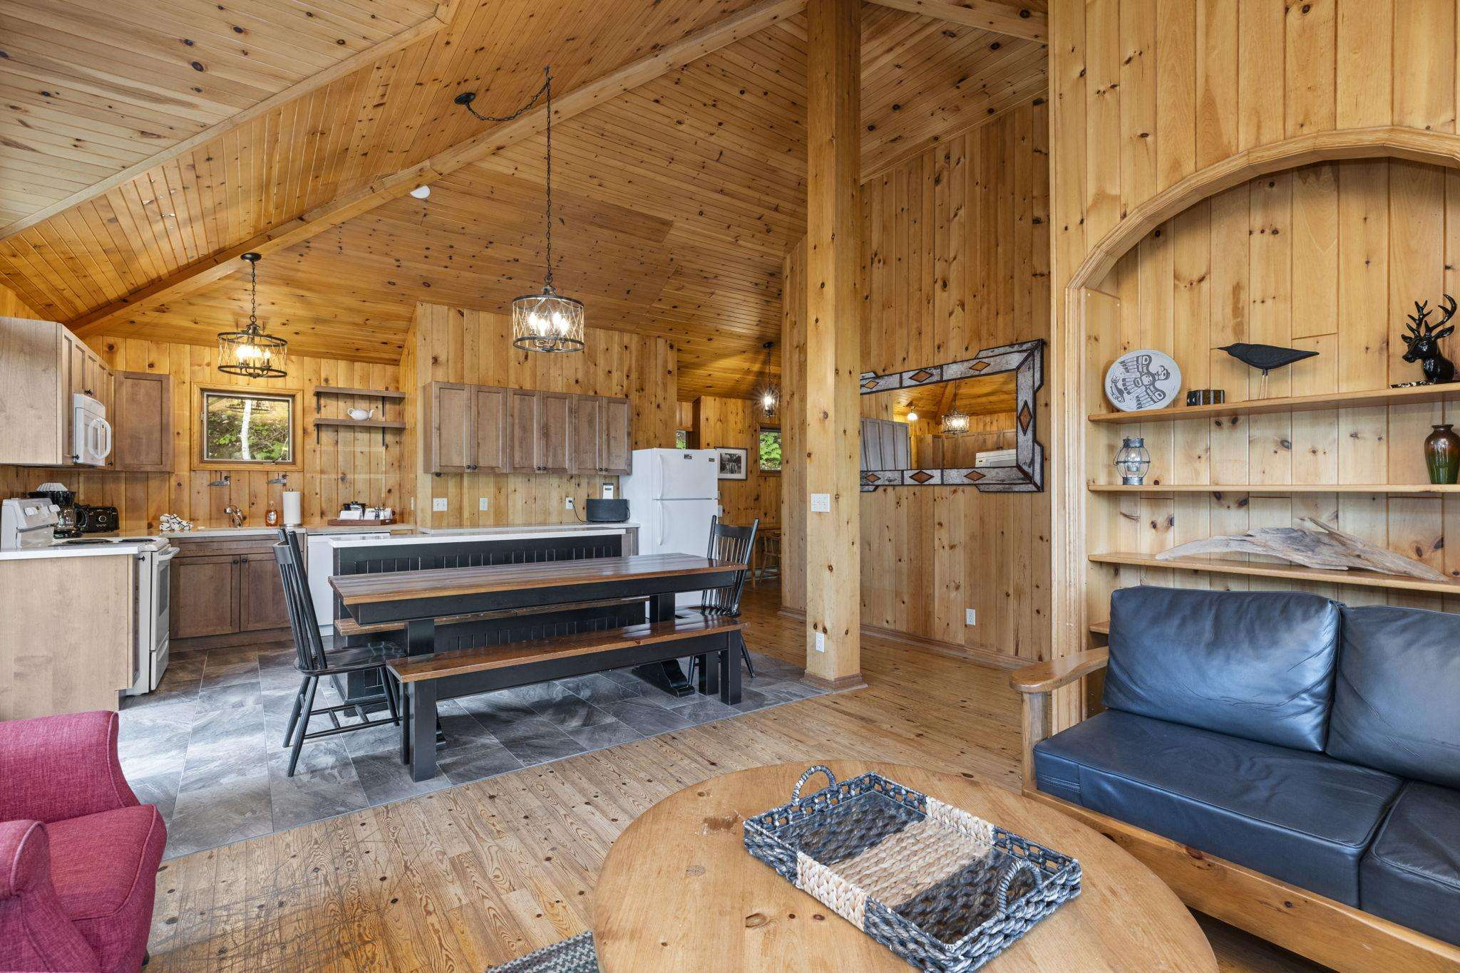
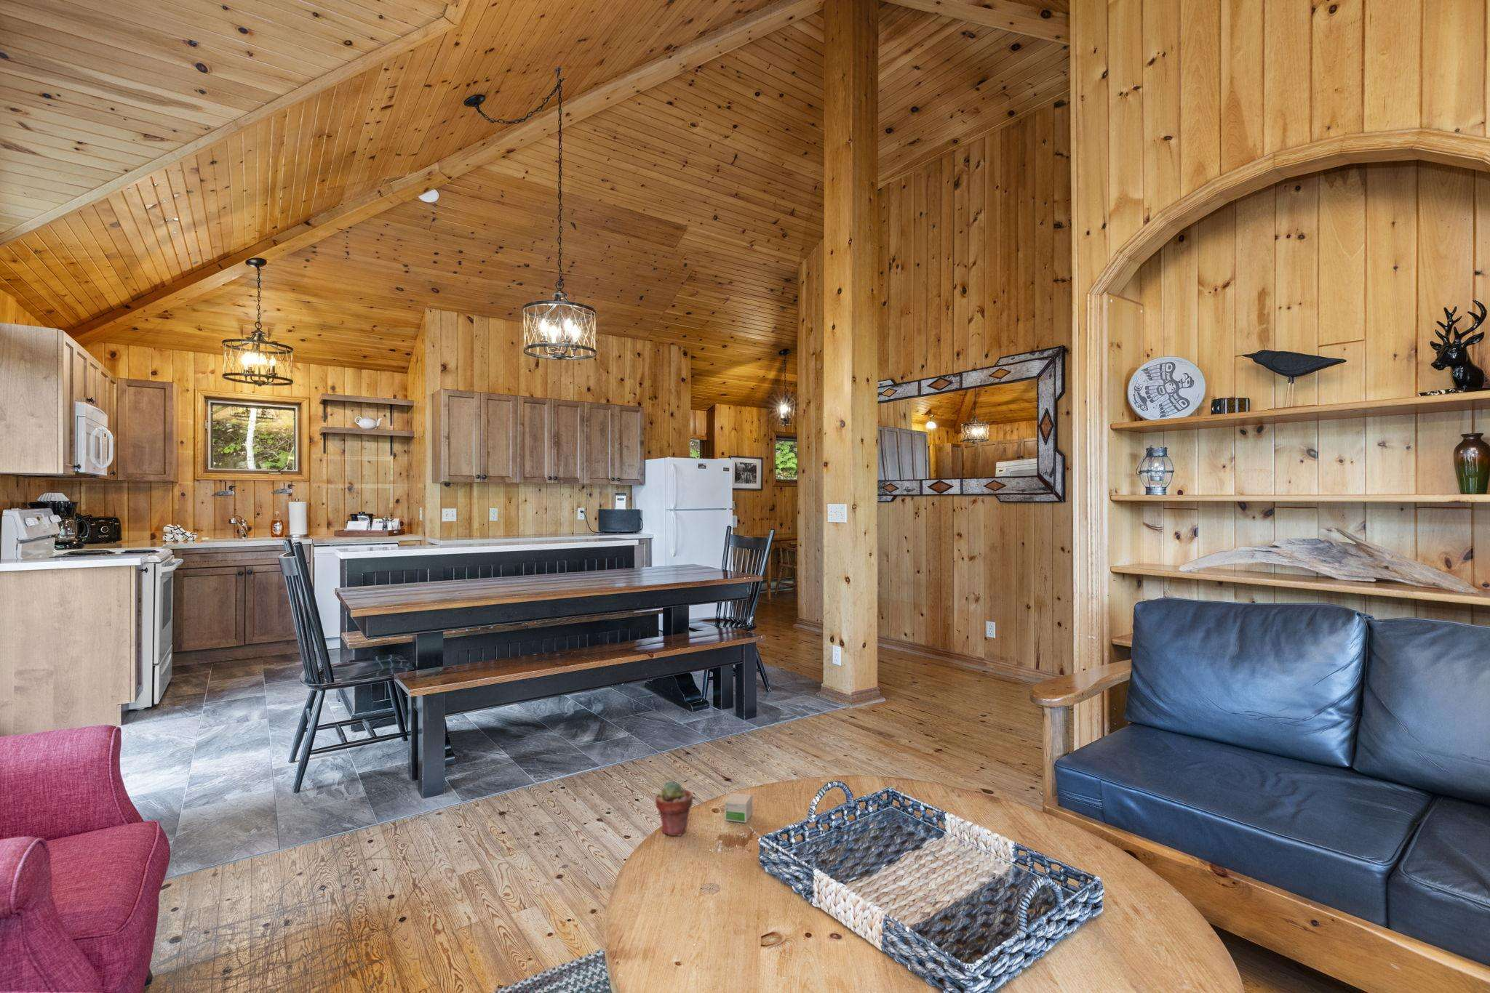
+ potted succulent (674, 806)
+ small box (738, 807)
